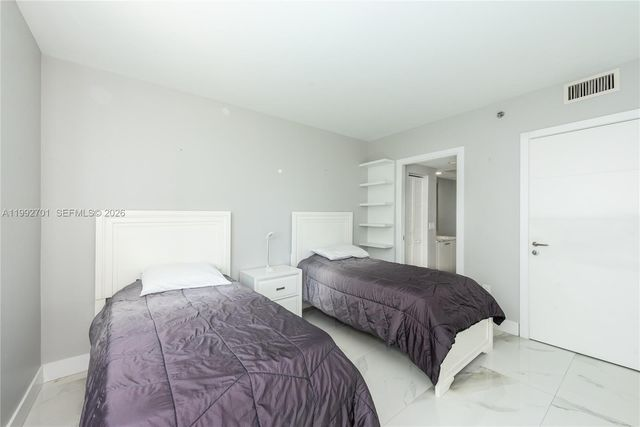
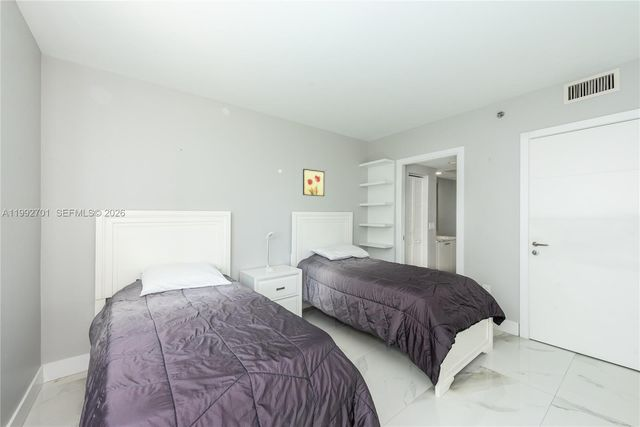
+ wall art (313, 183)
